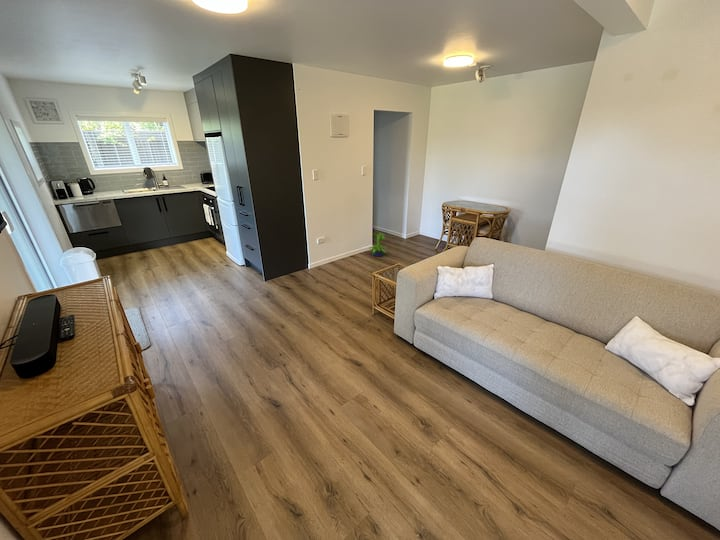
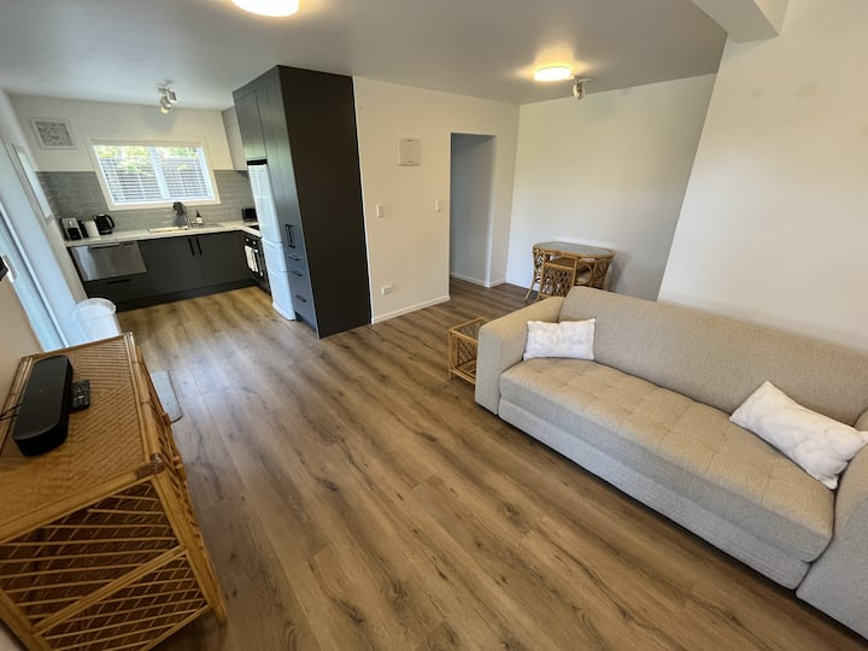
- potted plant (377, 244)
